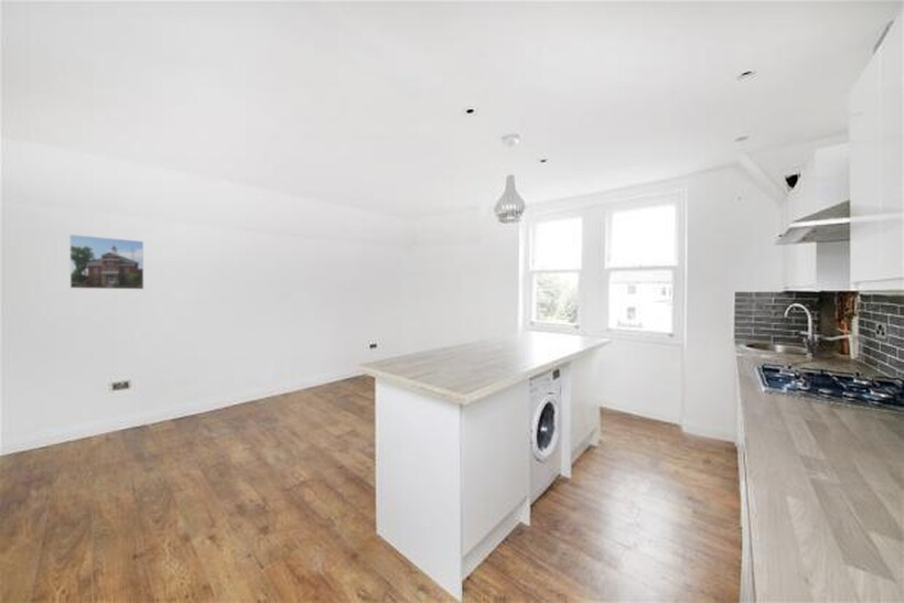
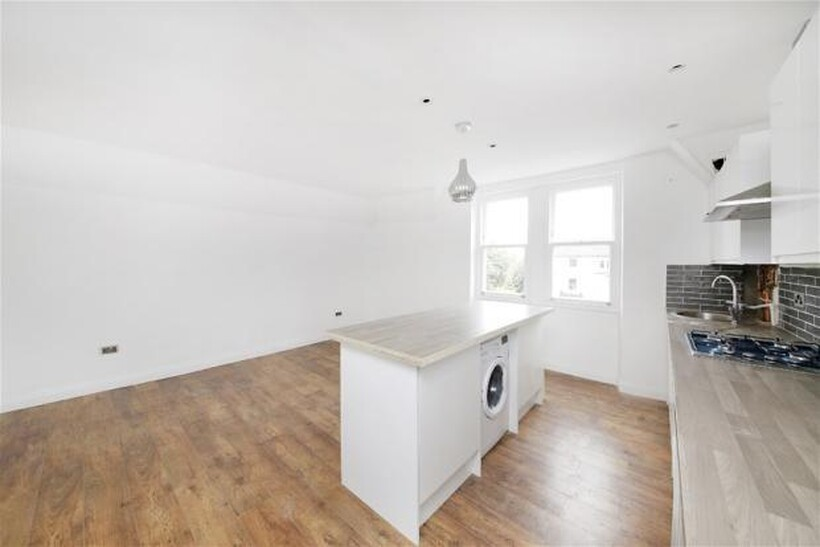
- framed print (108, 263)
